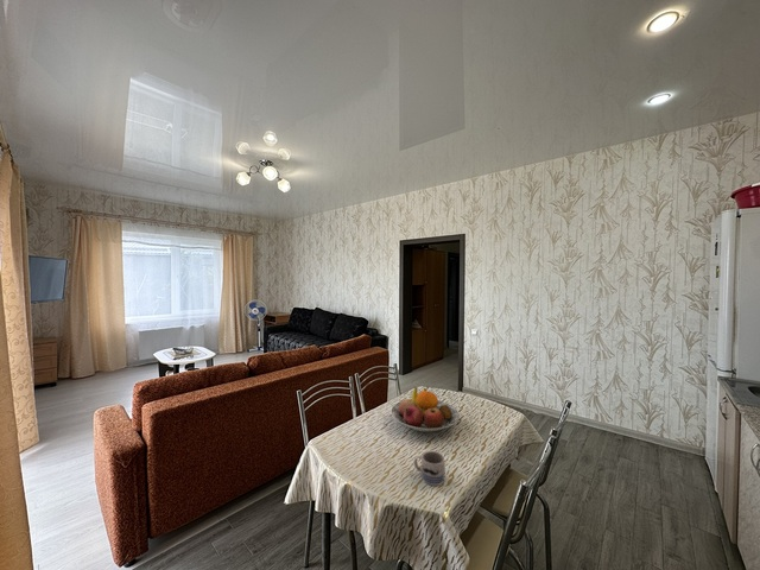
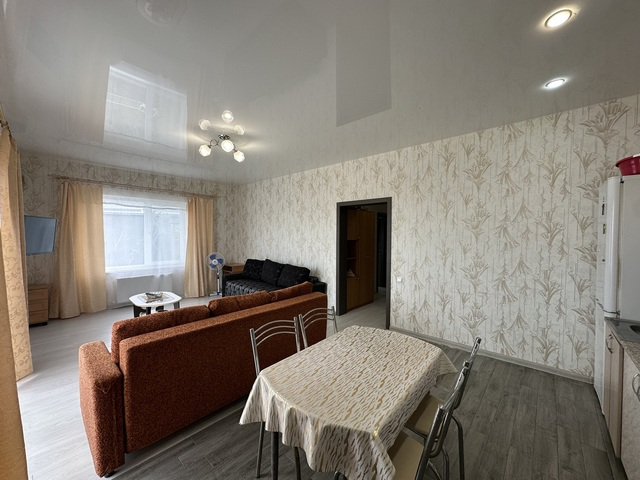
- fruit bowl (424, 408)
- mug (429, 466)
